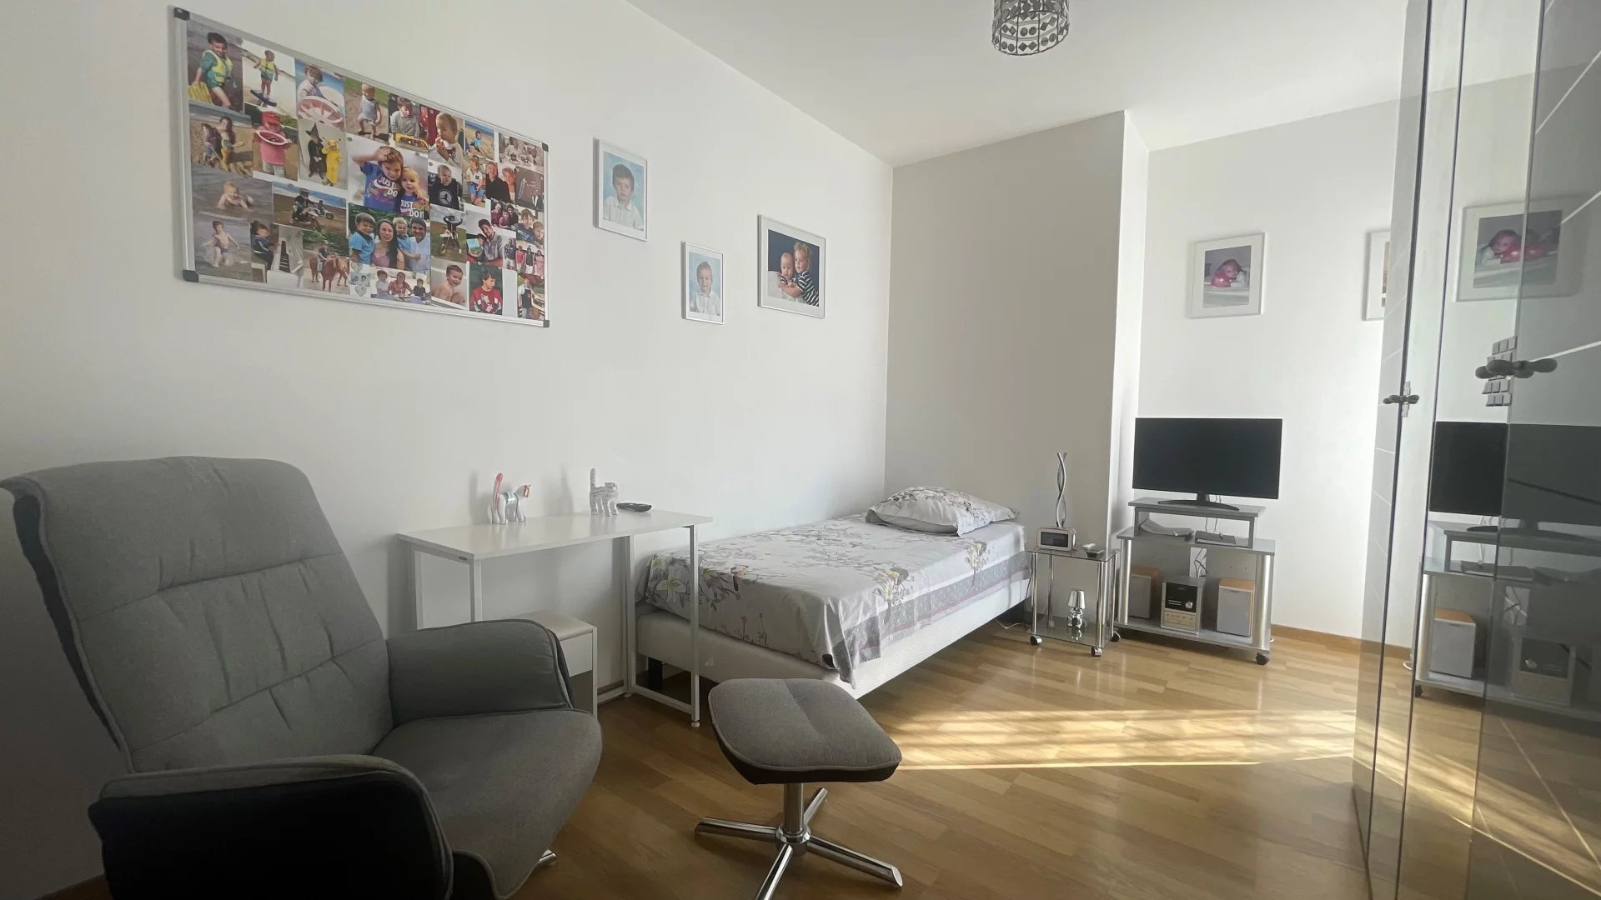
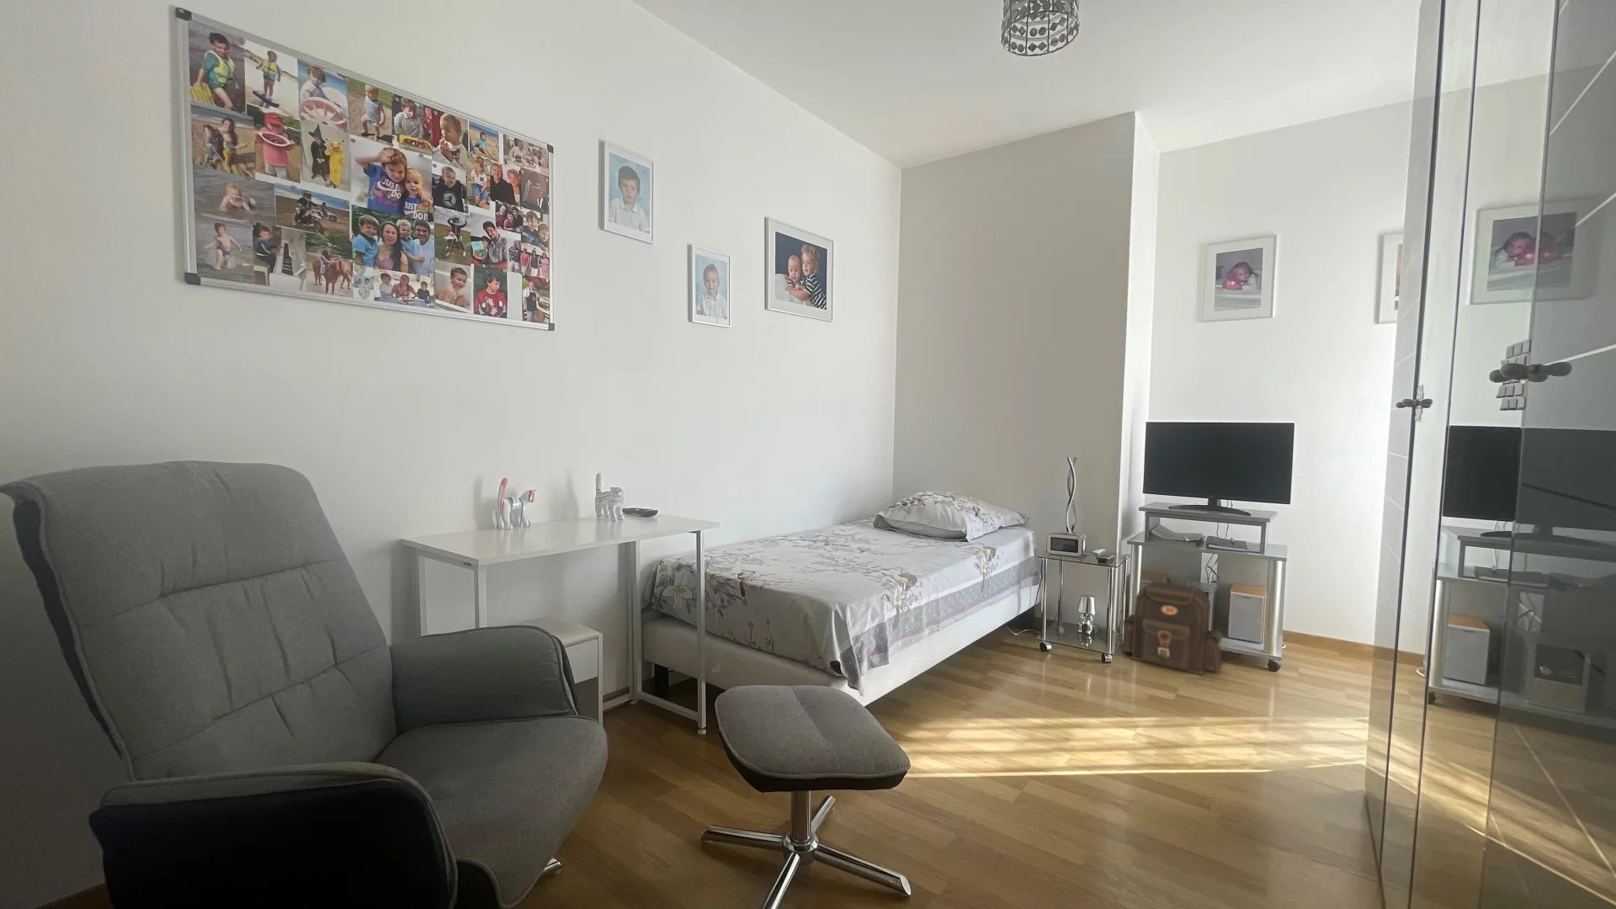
+ backpack (1172, 622)
